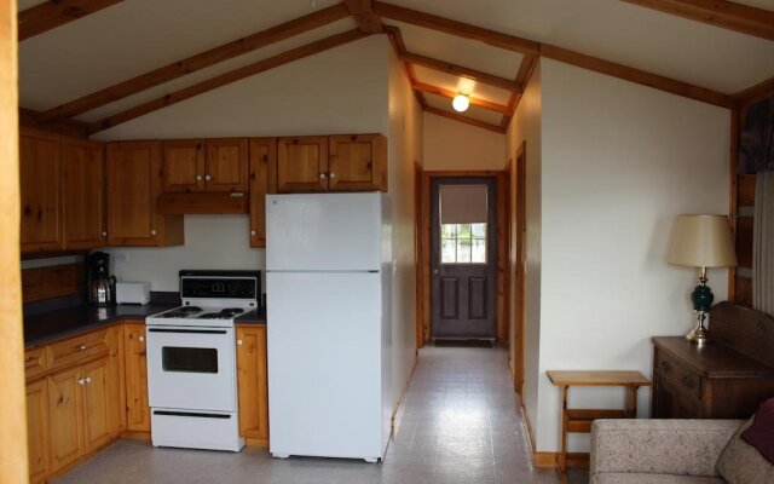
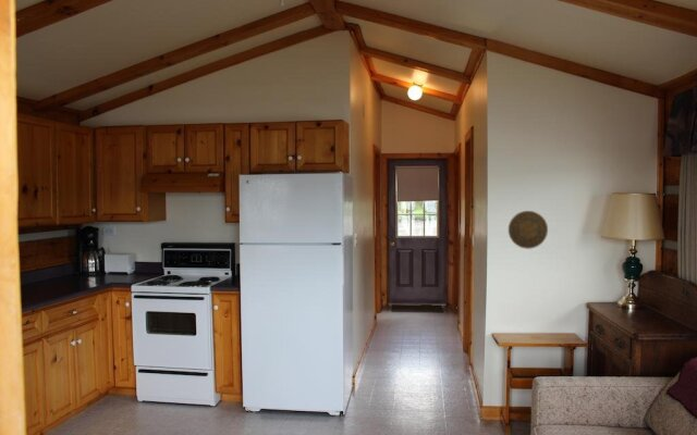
+ decorative plate (528, 229)
